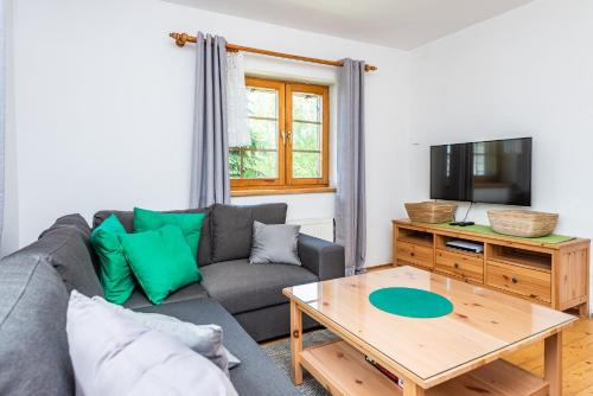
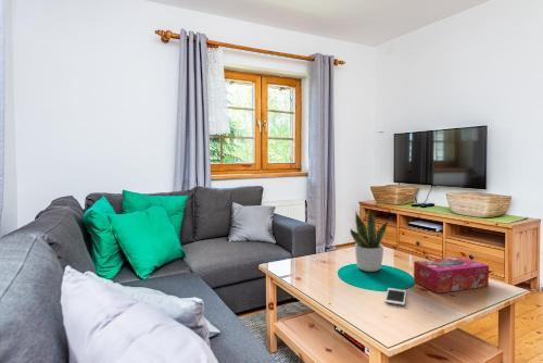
+ cell phone (395, 296)
+ tissue box (450, 273)
+ potted plant (369, 237)
